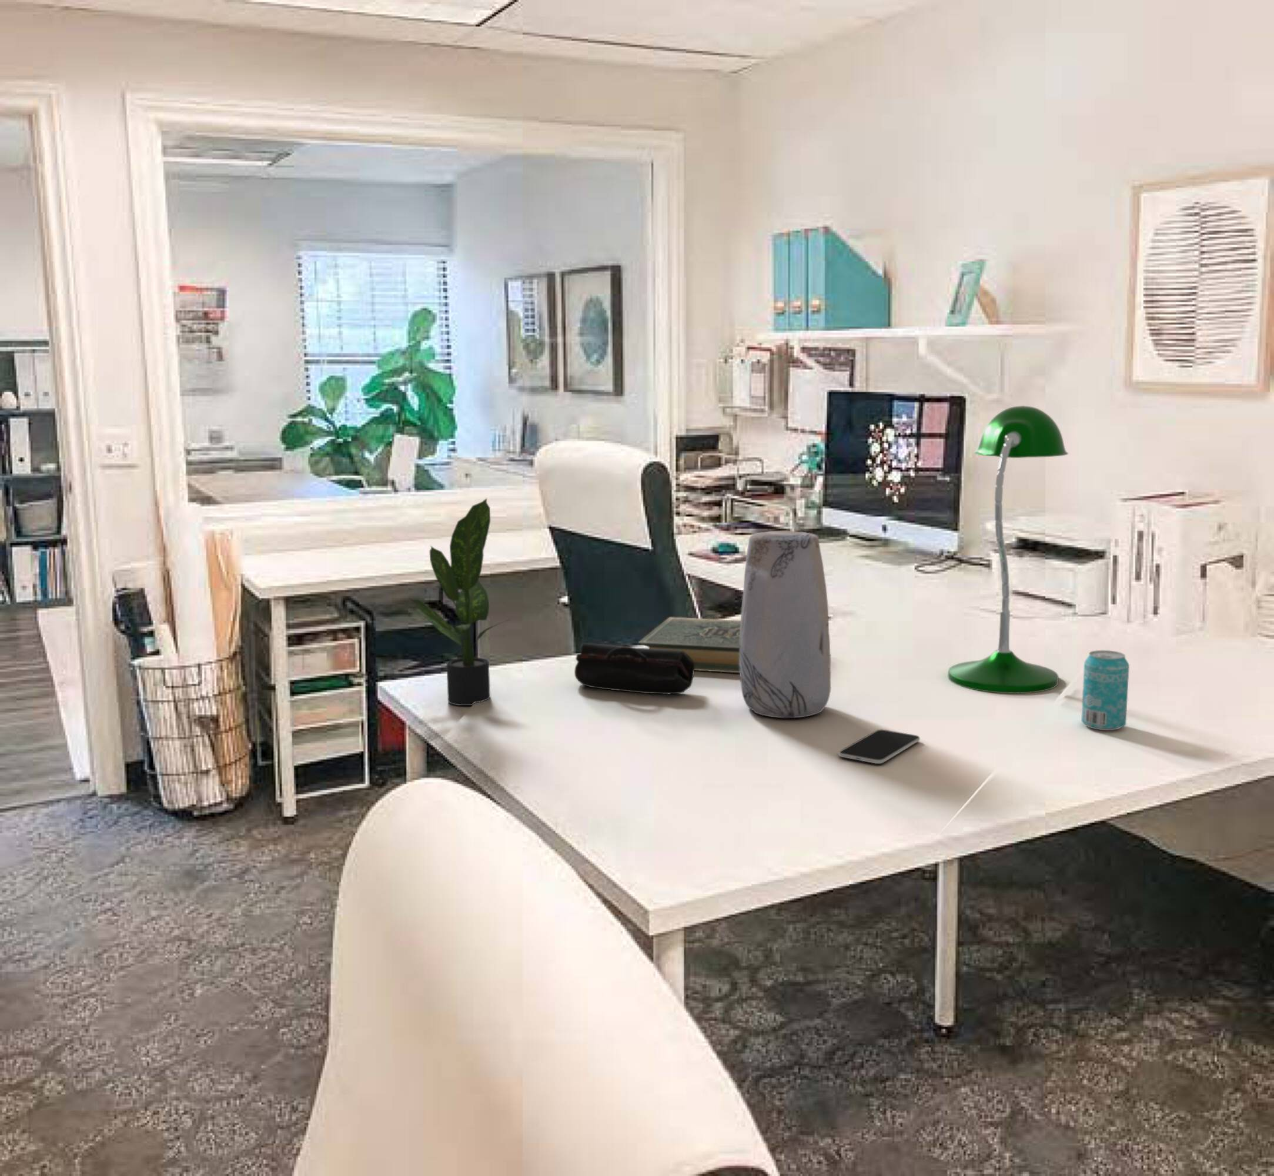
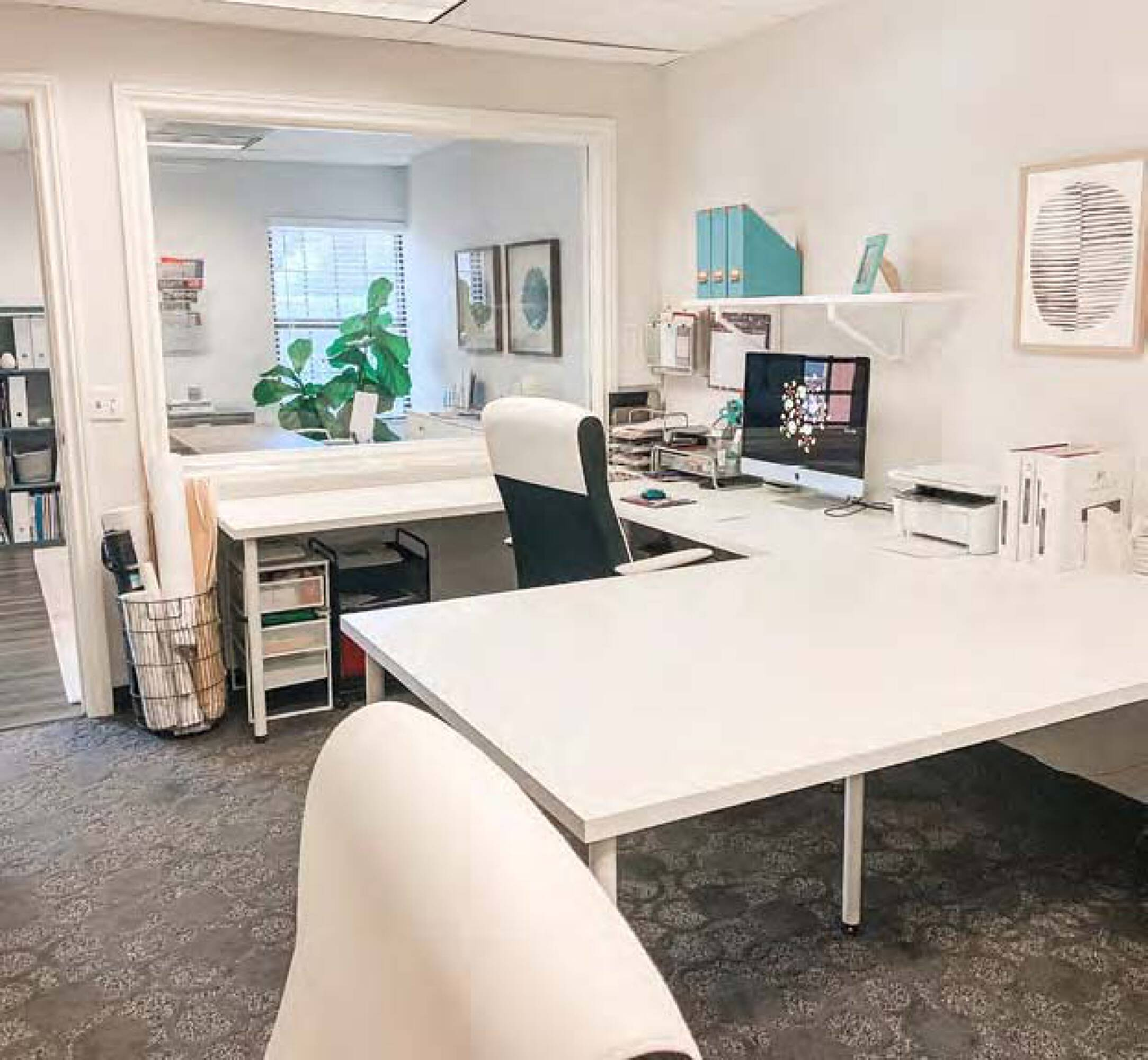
- desk lamp (1004, 547)
- pencil case (631, 665)
- hardback book (722, 645)
- beverage can (1104, 690)
- potted plant (465, 600)
- smartphone (880, 747)
- vase (786, 622)
